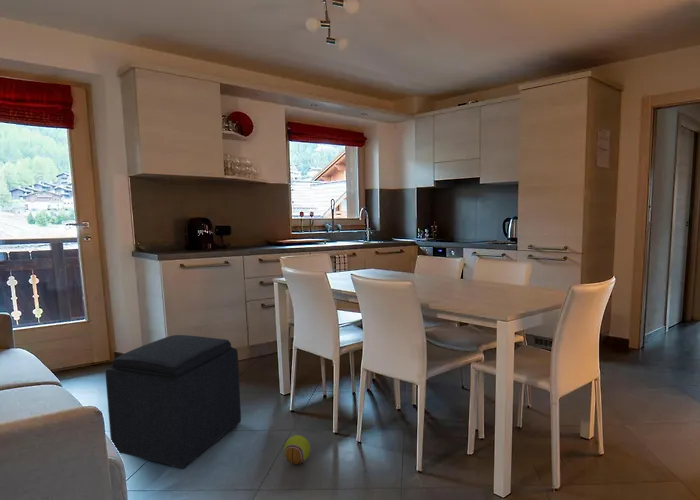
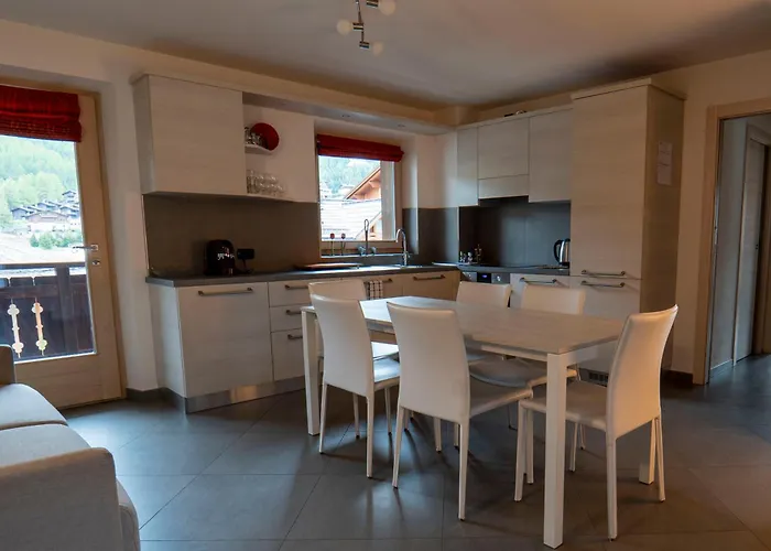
- ball (297, 449)
- ottoman (177, 391)
